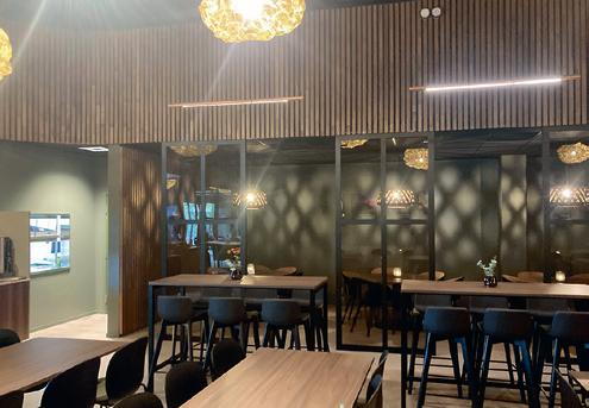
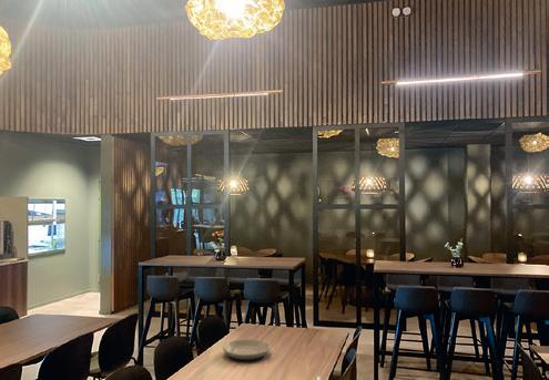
+ plate (246, 350)
